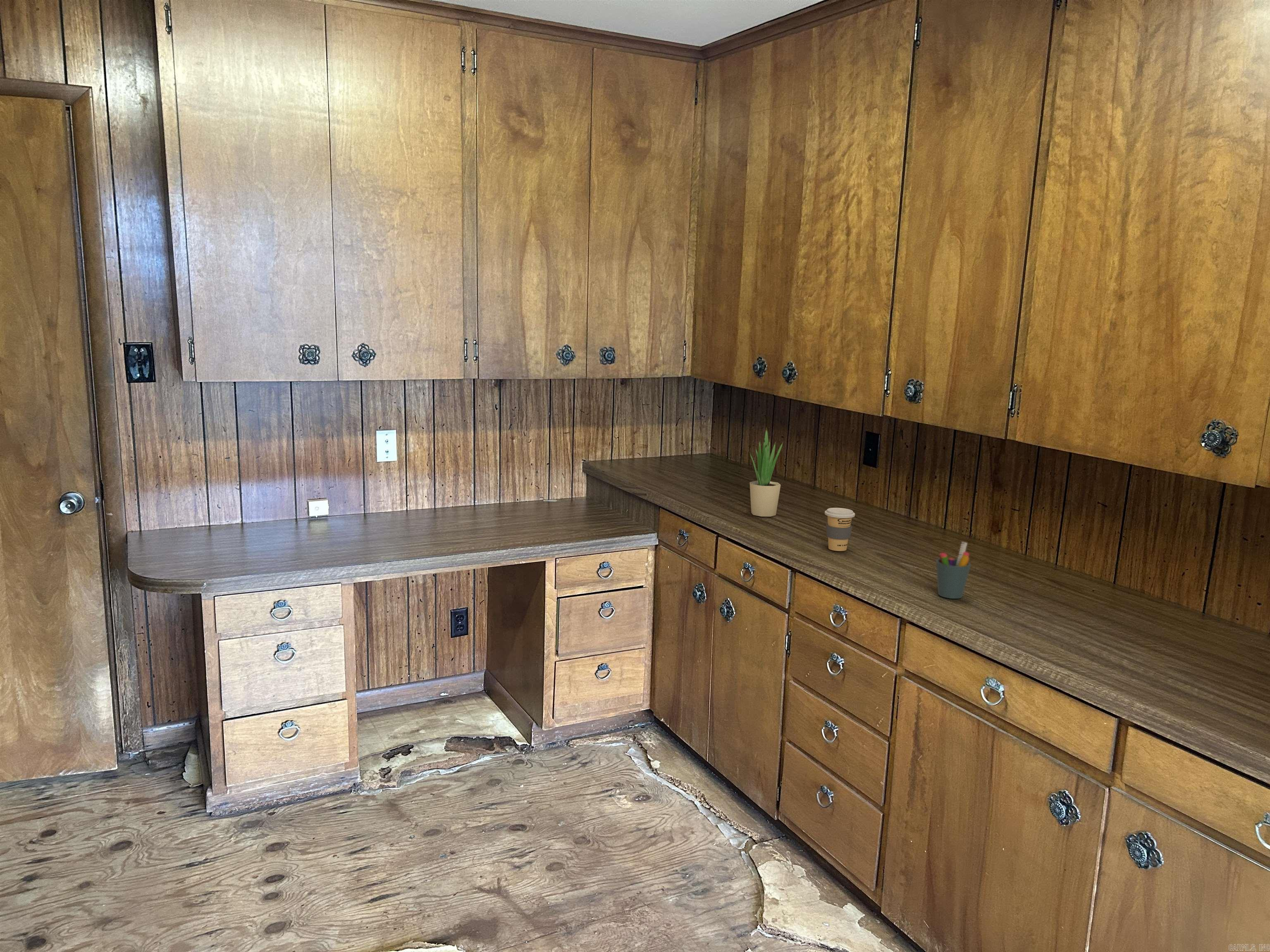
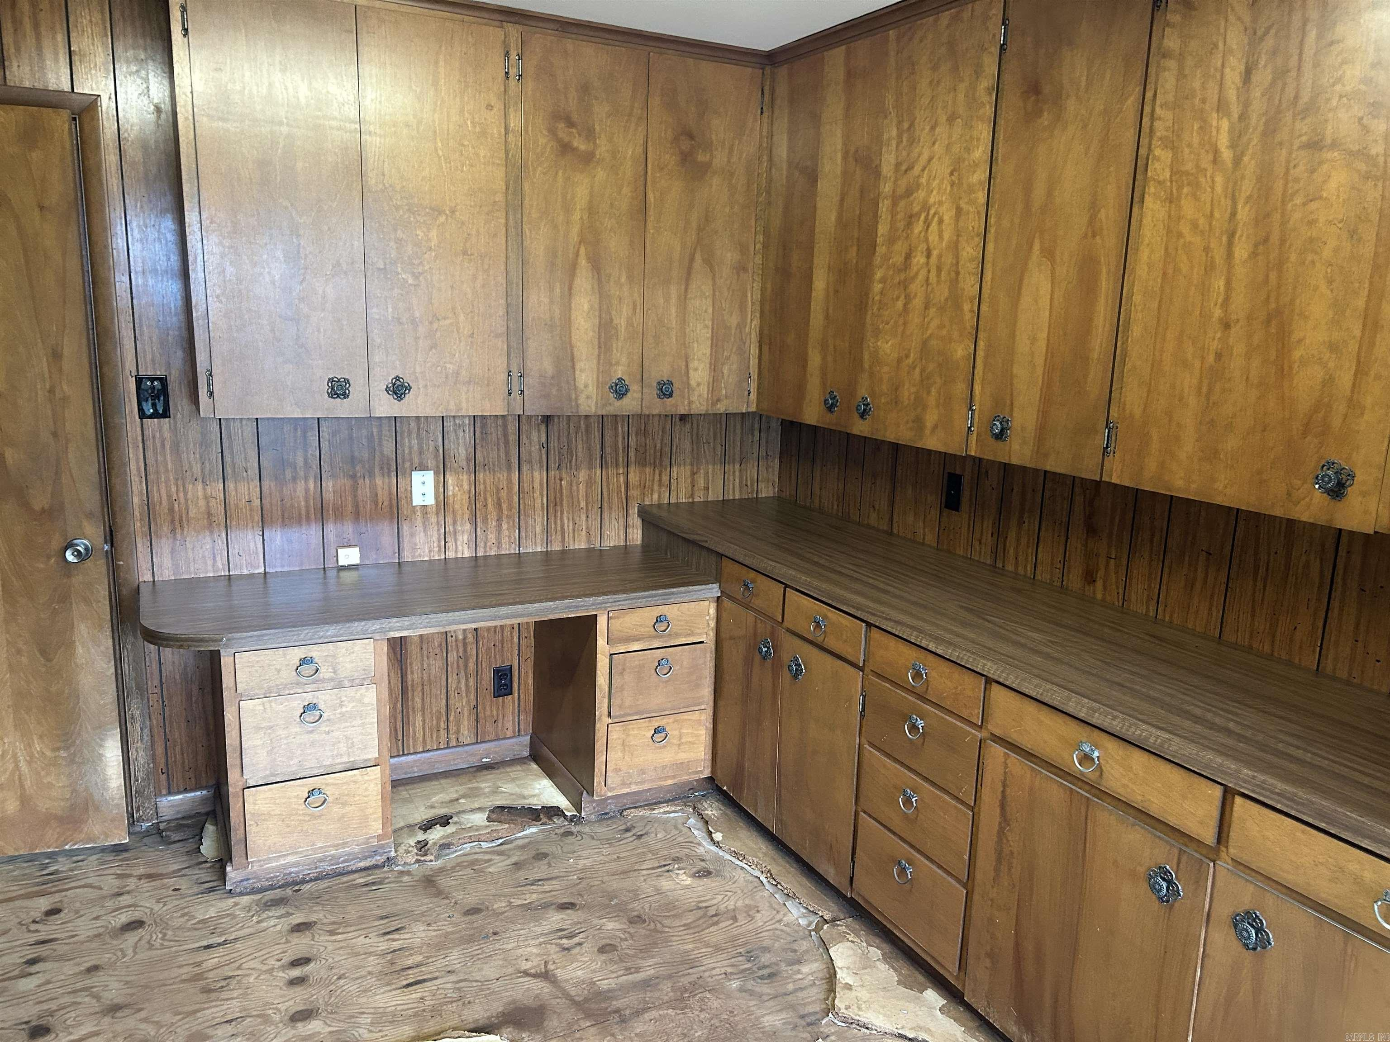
- potted plant (765, 471)
- coffee cup (838, 529)
- pen holder (953, 570)
